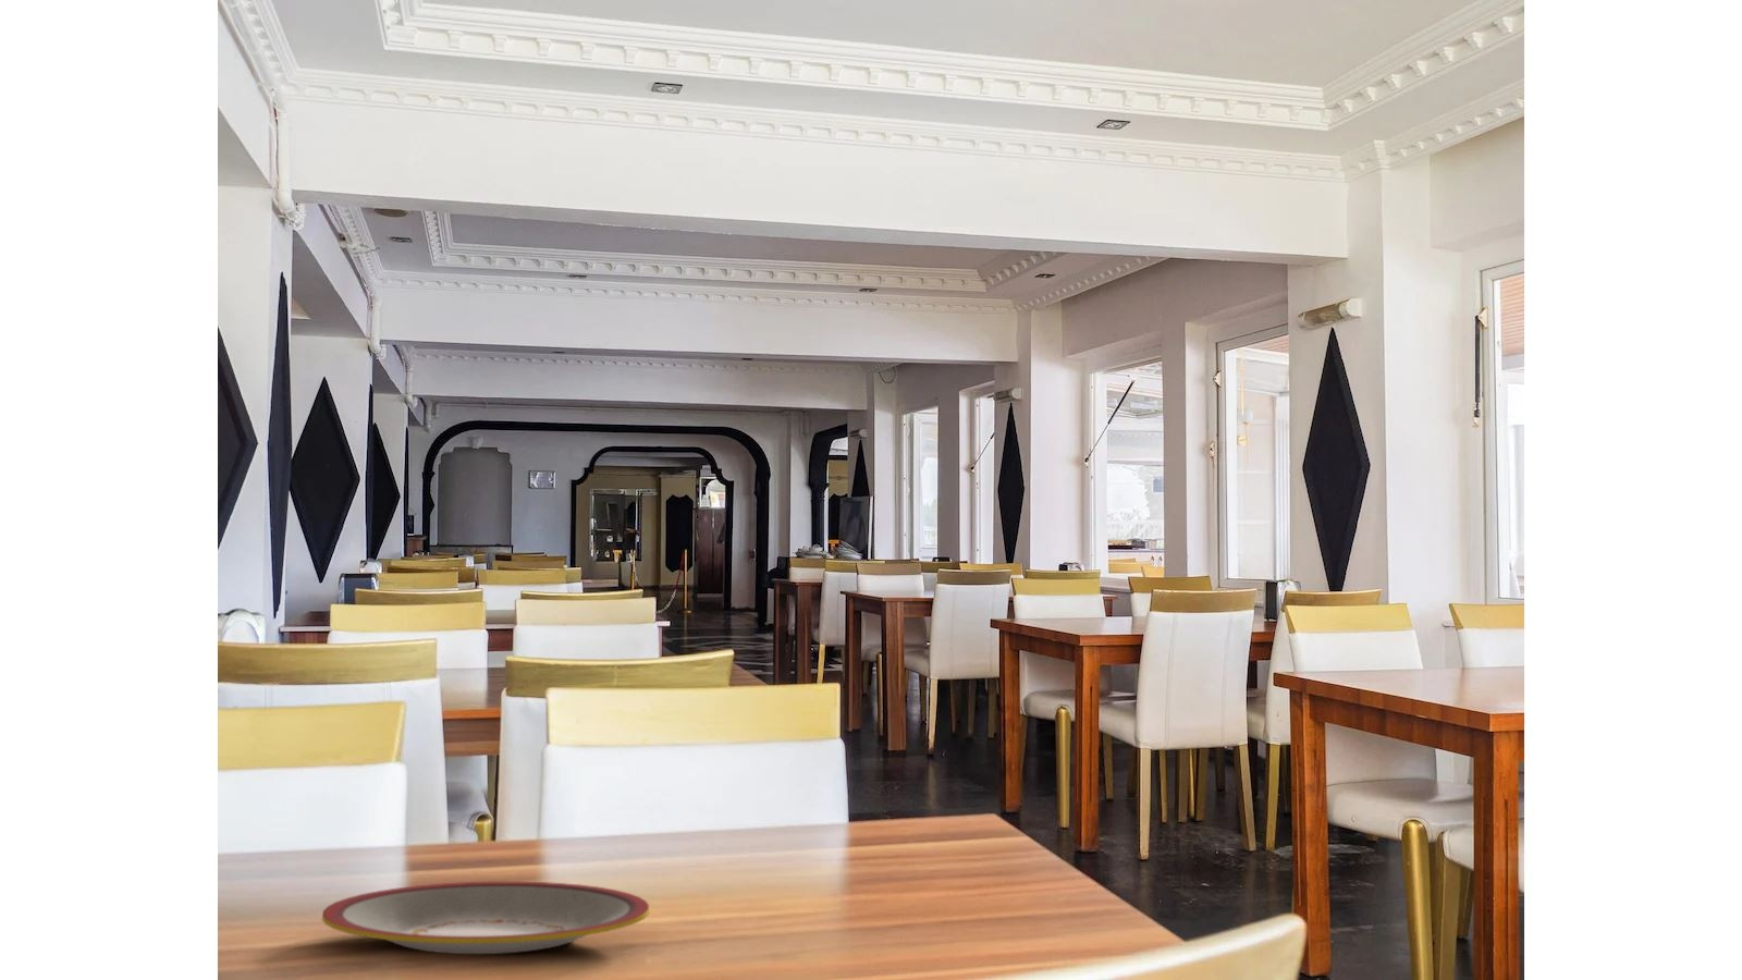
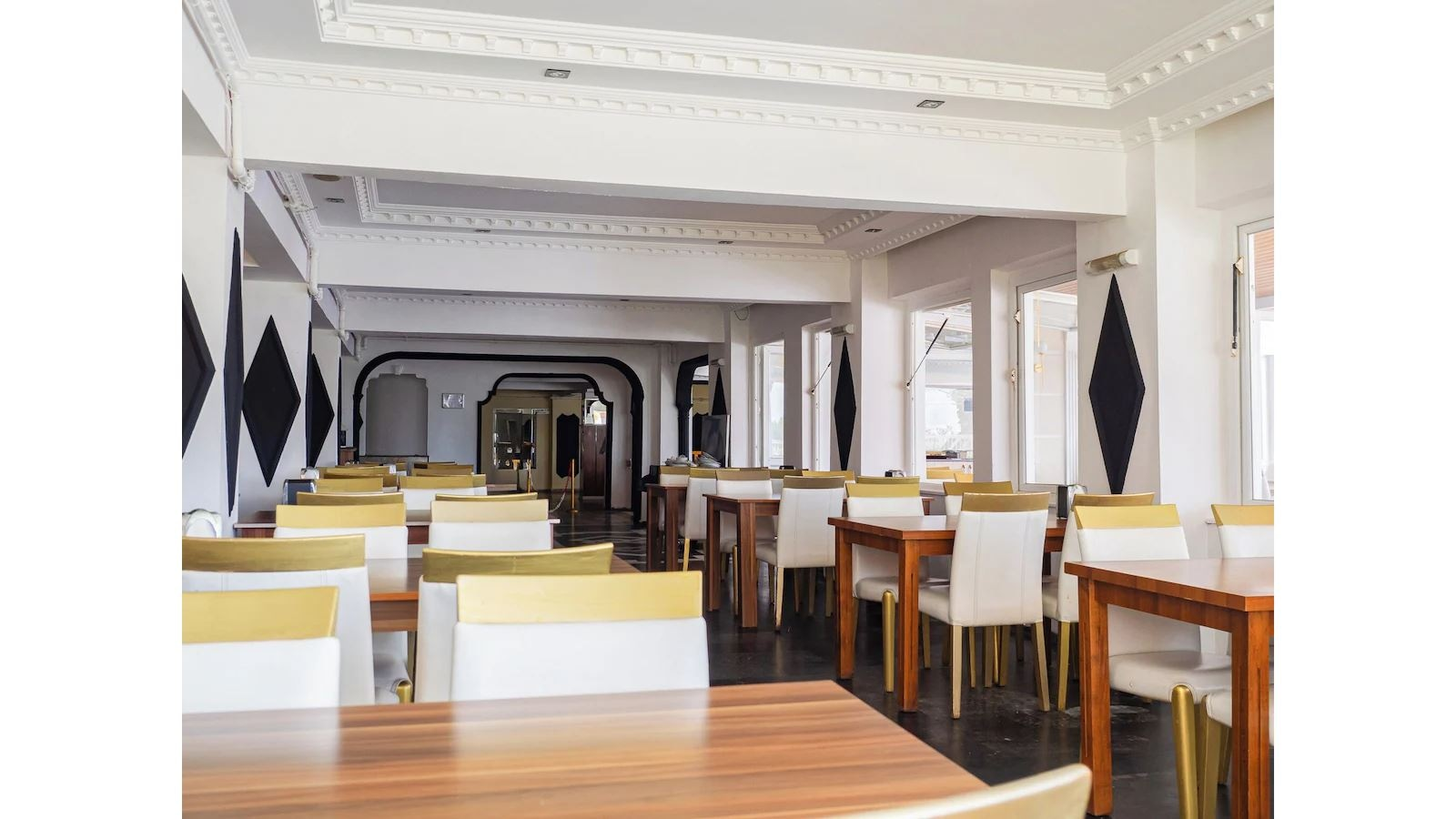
- plate (487, 923)
